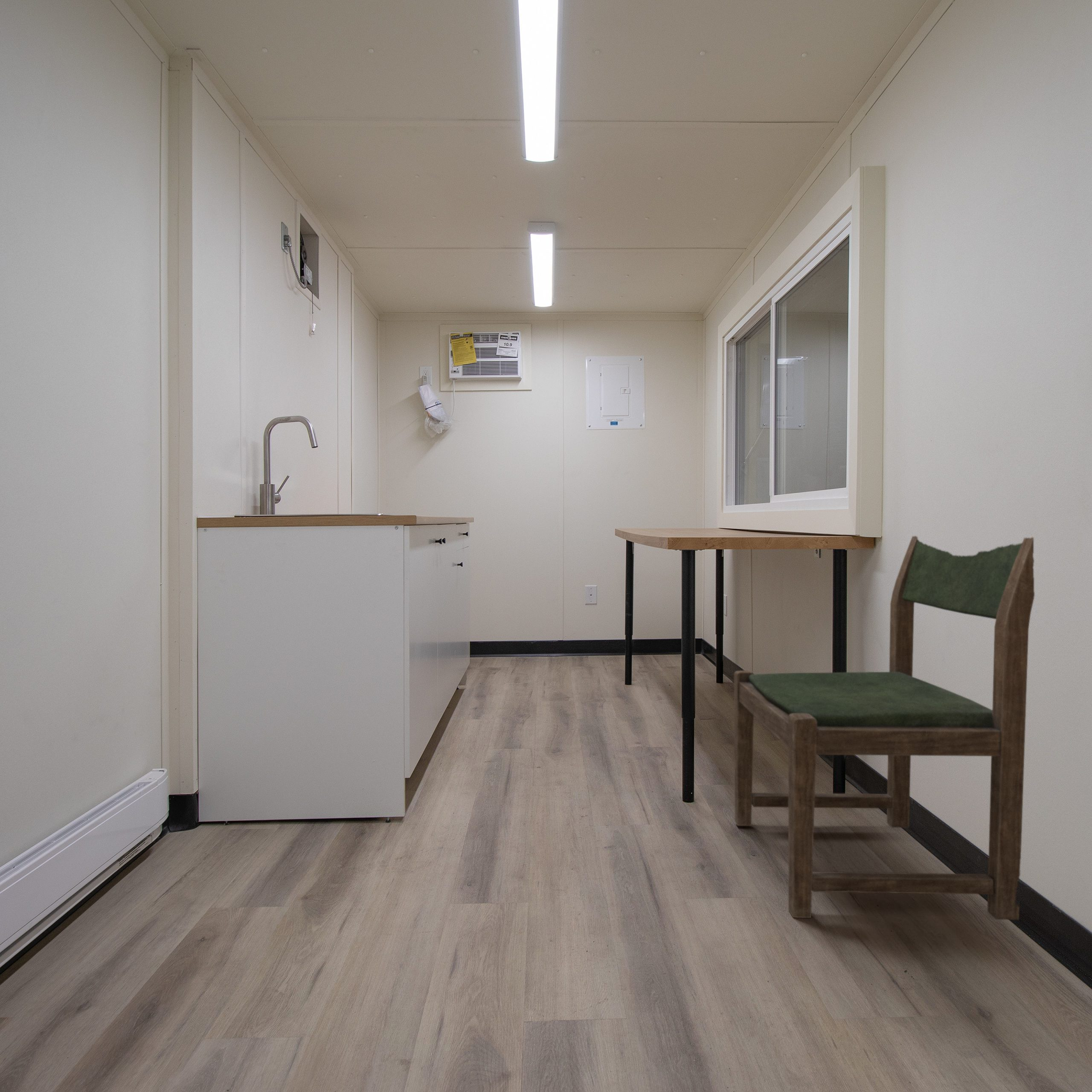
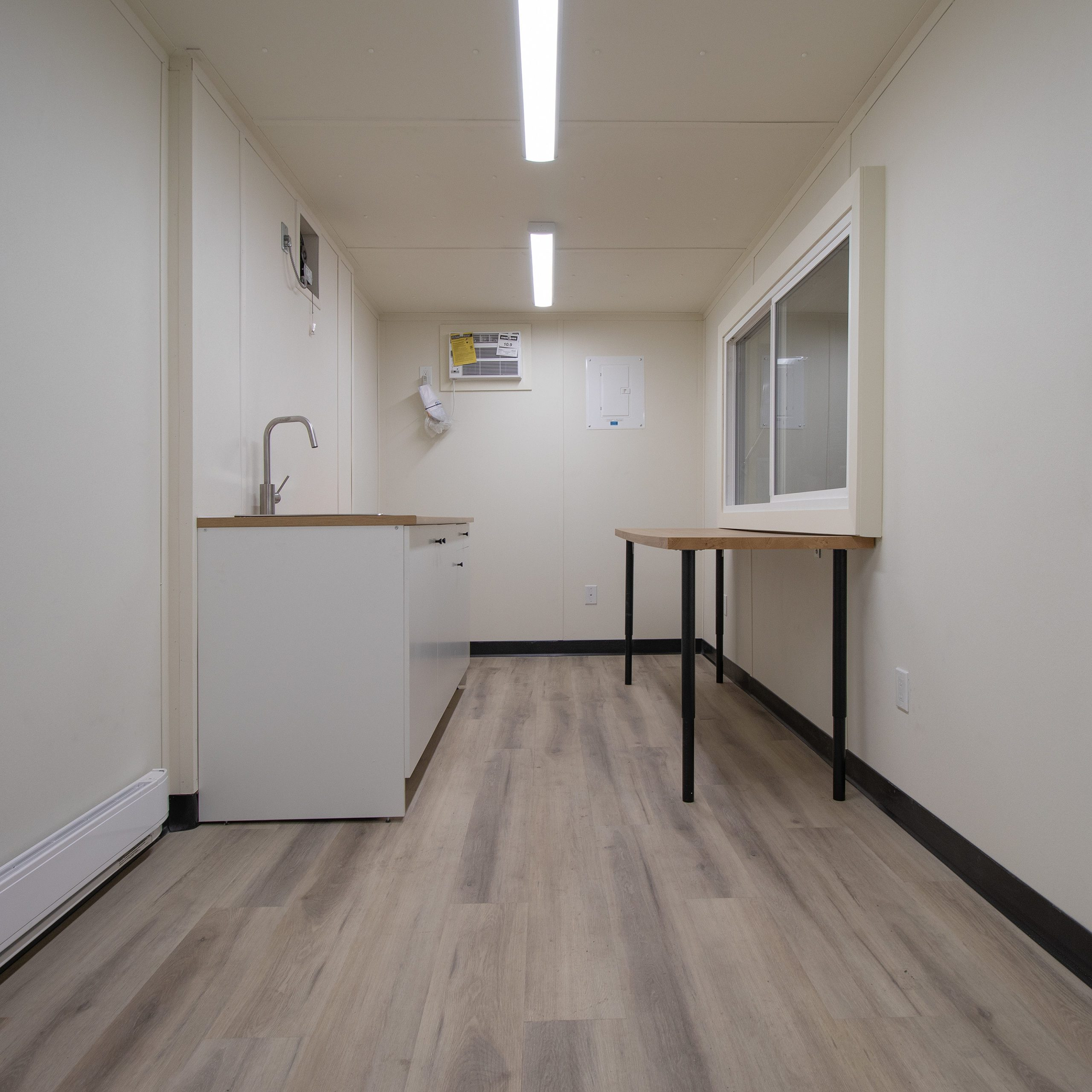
- dining chair (871, 688)
